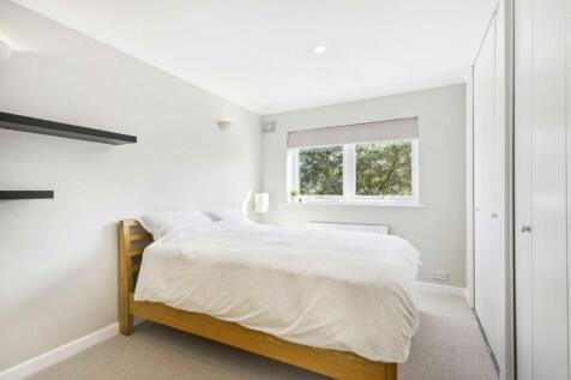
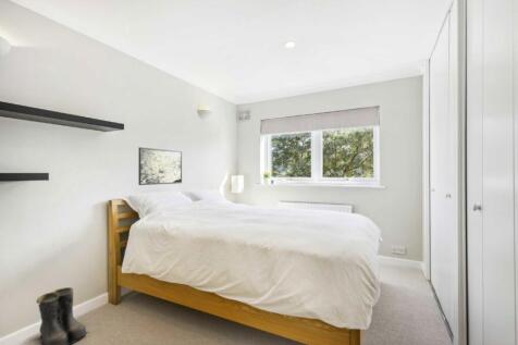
+ boots (61, 316)
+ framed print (162, 167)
